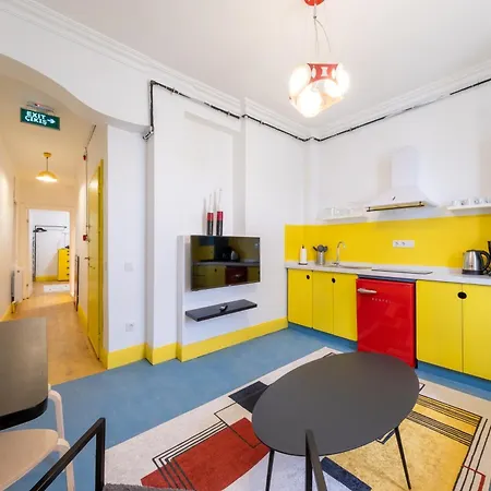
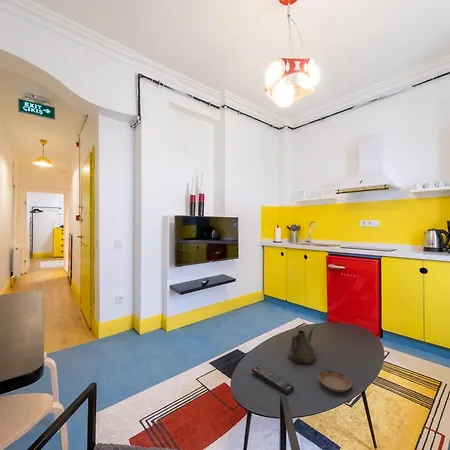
+ remote control (271, 378)
+ saucer (334, 381)
+ teapot (304, 342)
